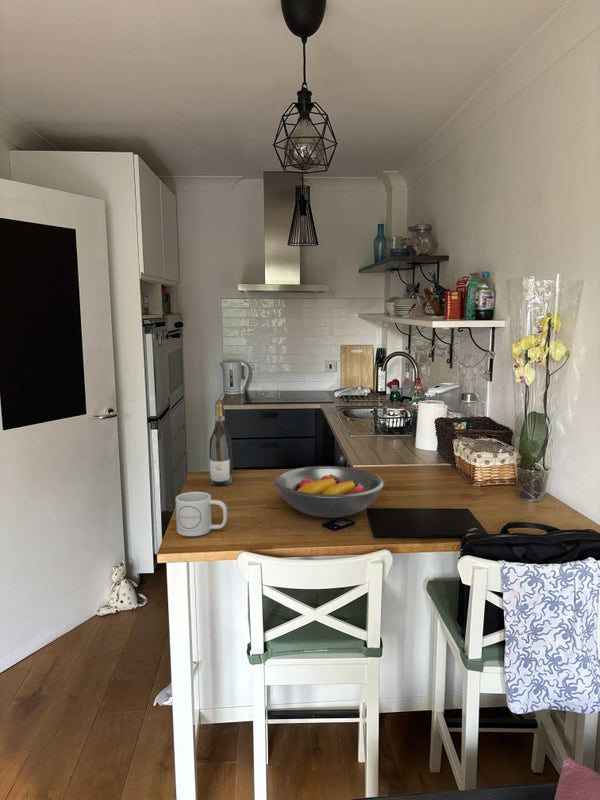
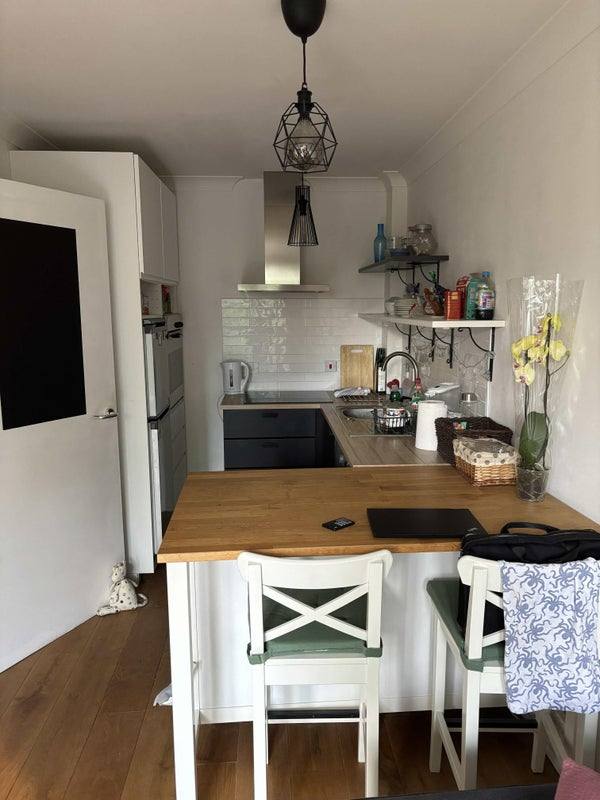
- mug (202, 513)
- fruit bowl (328, 490)
- wine bottle (220, 441)
